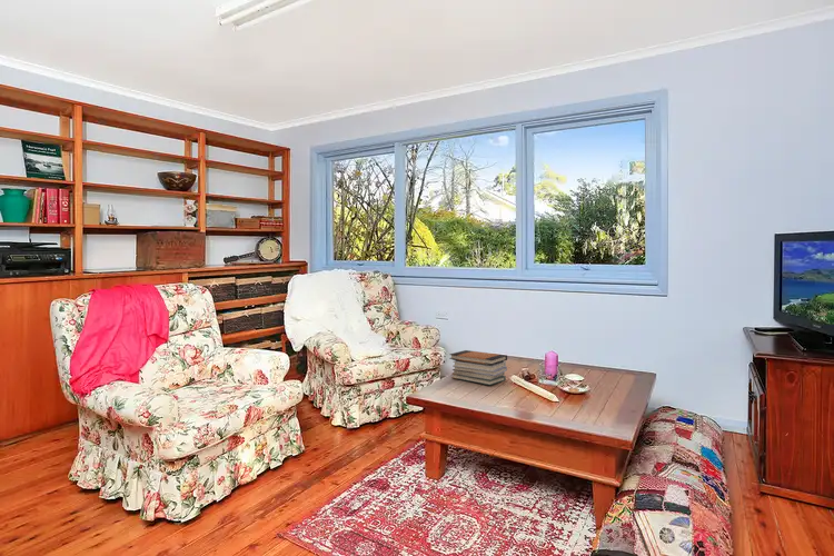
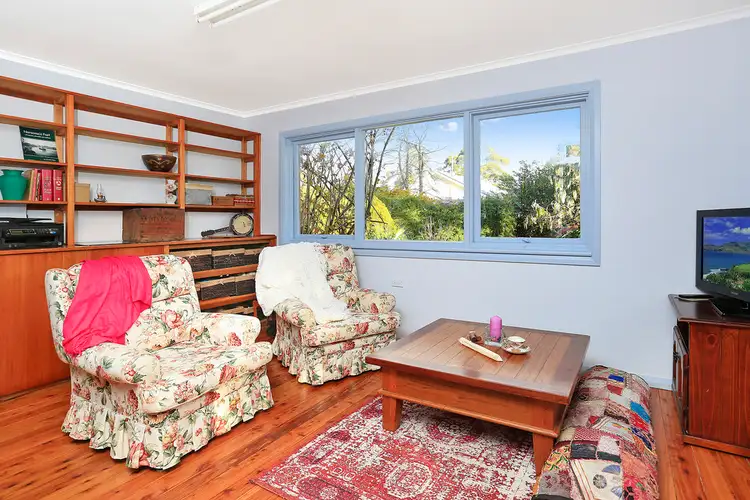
- book stack (478, 367)
